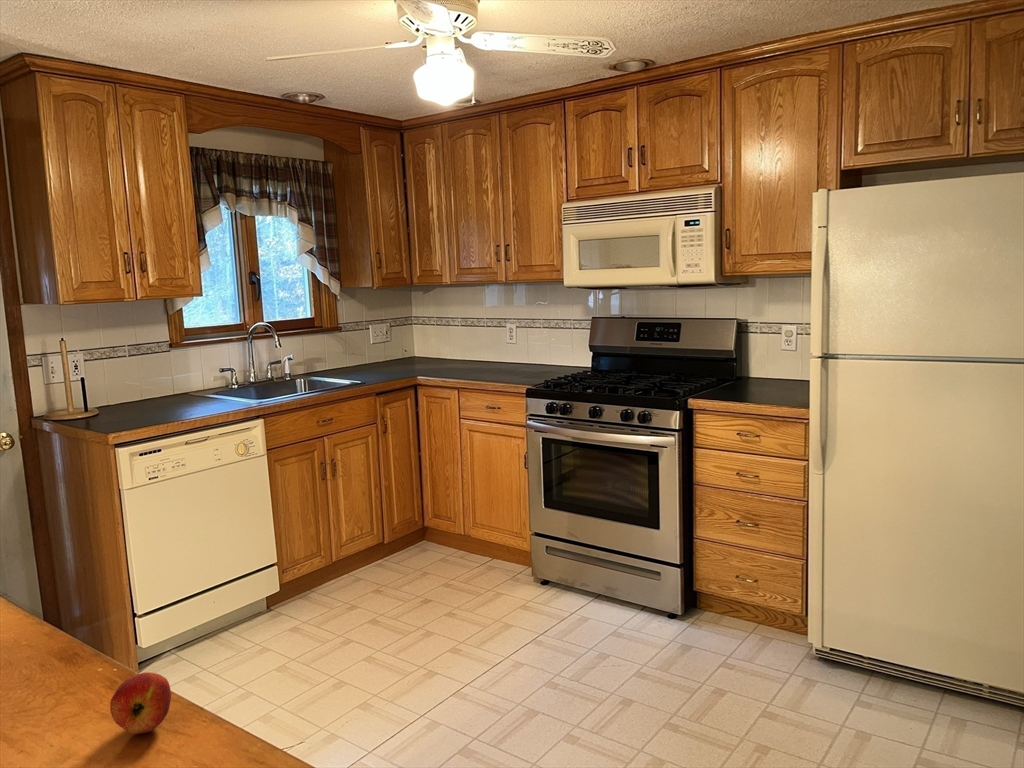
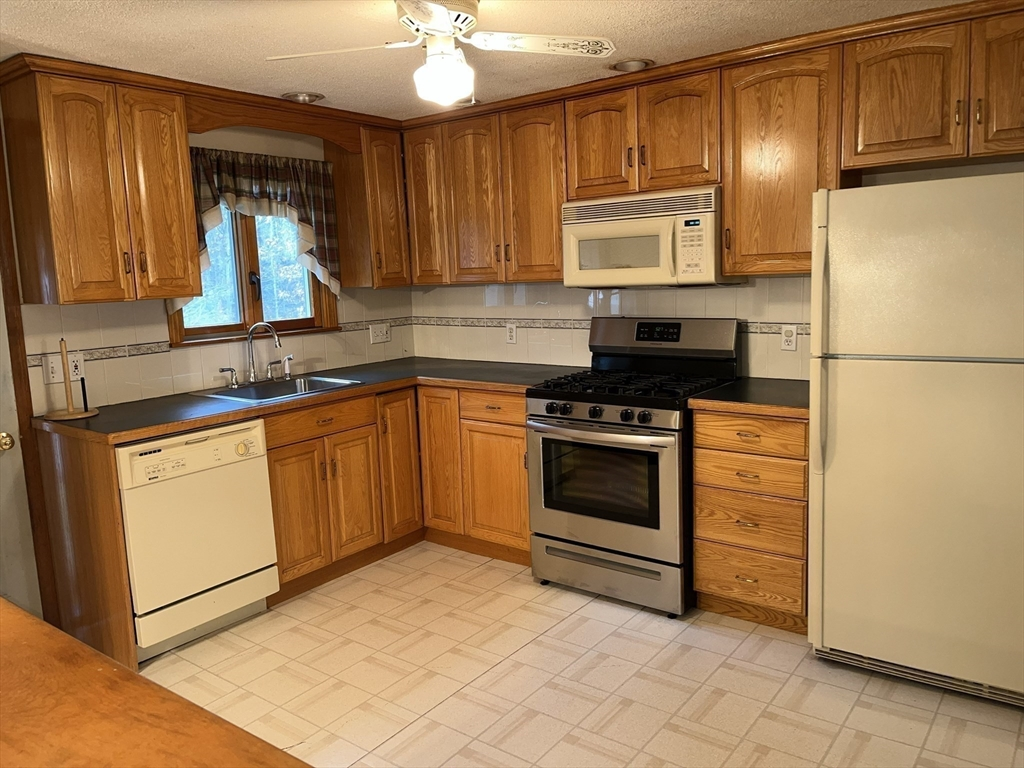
- apple (141, 701)
